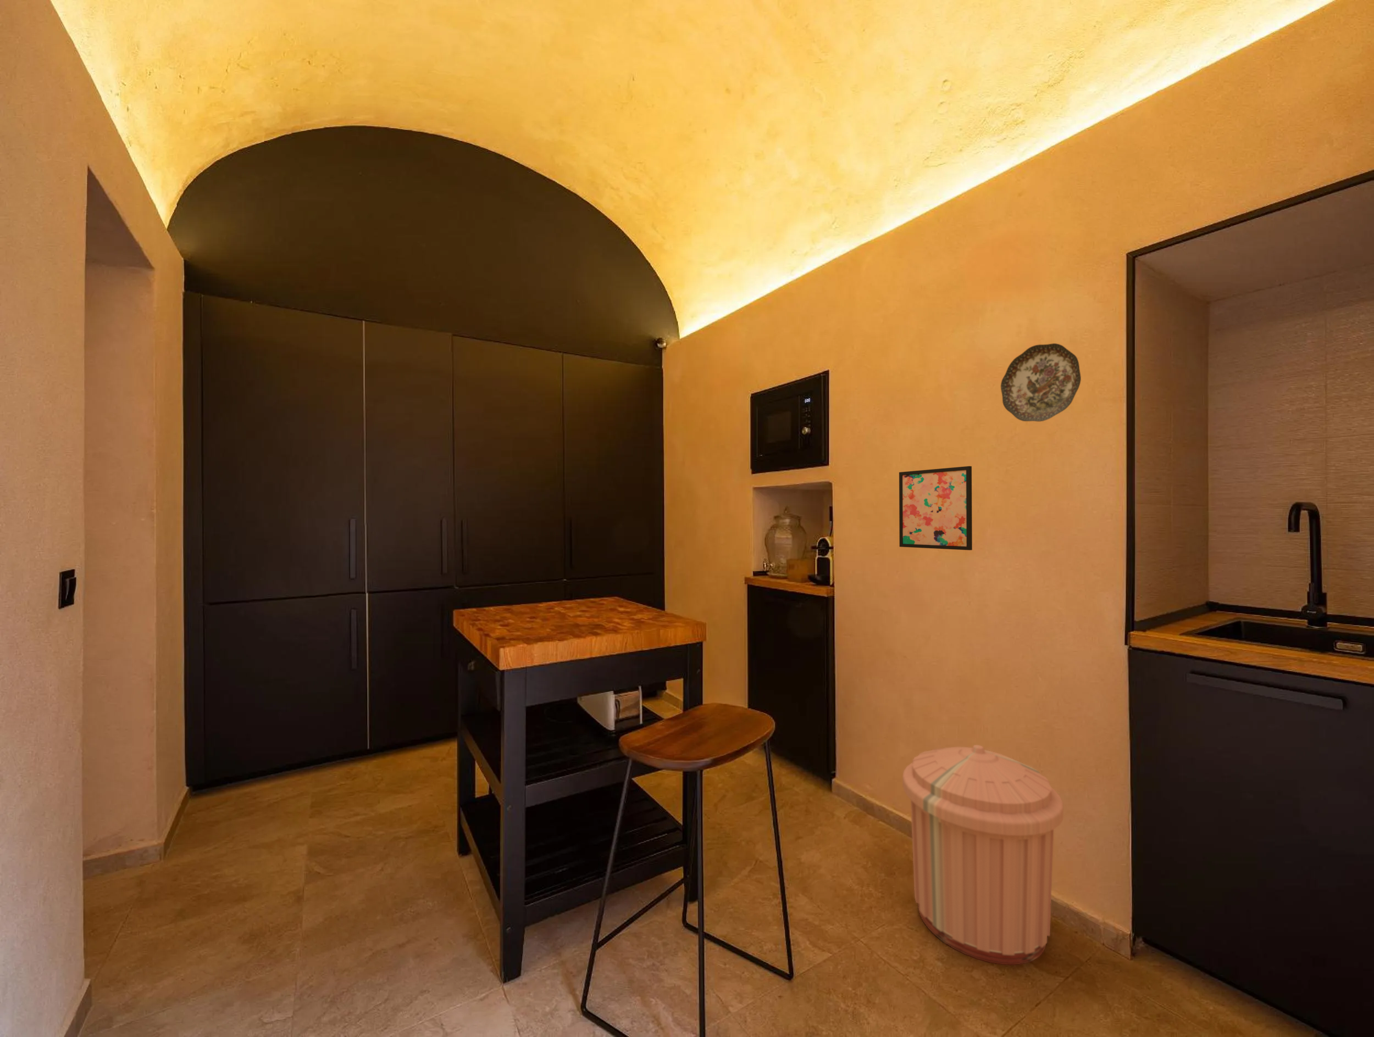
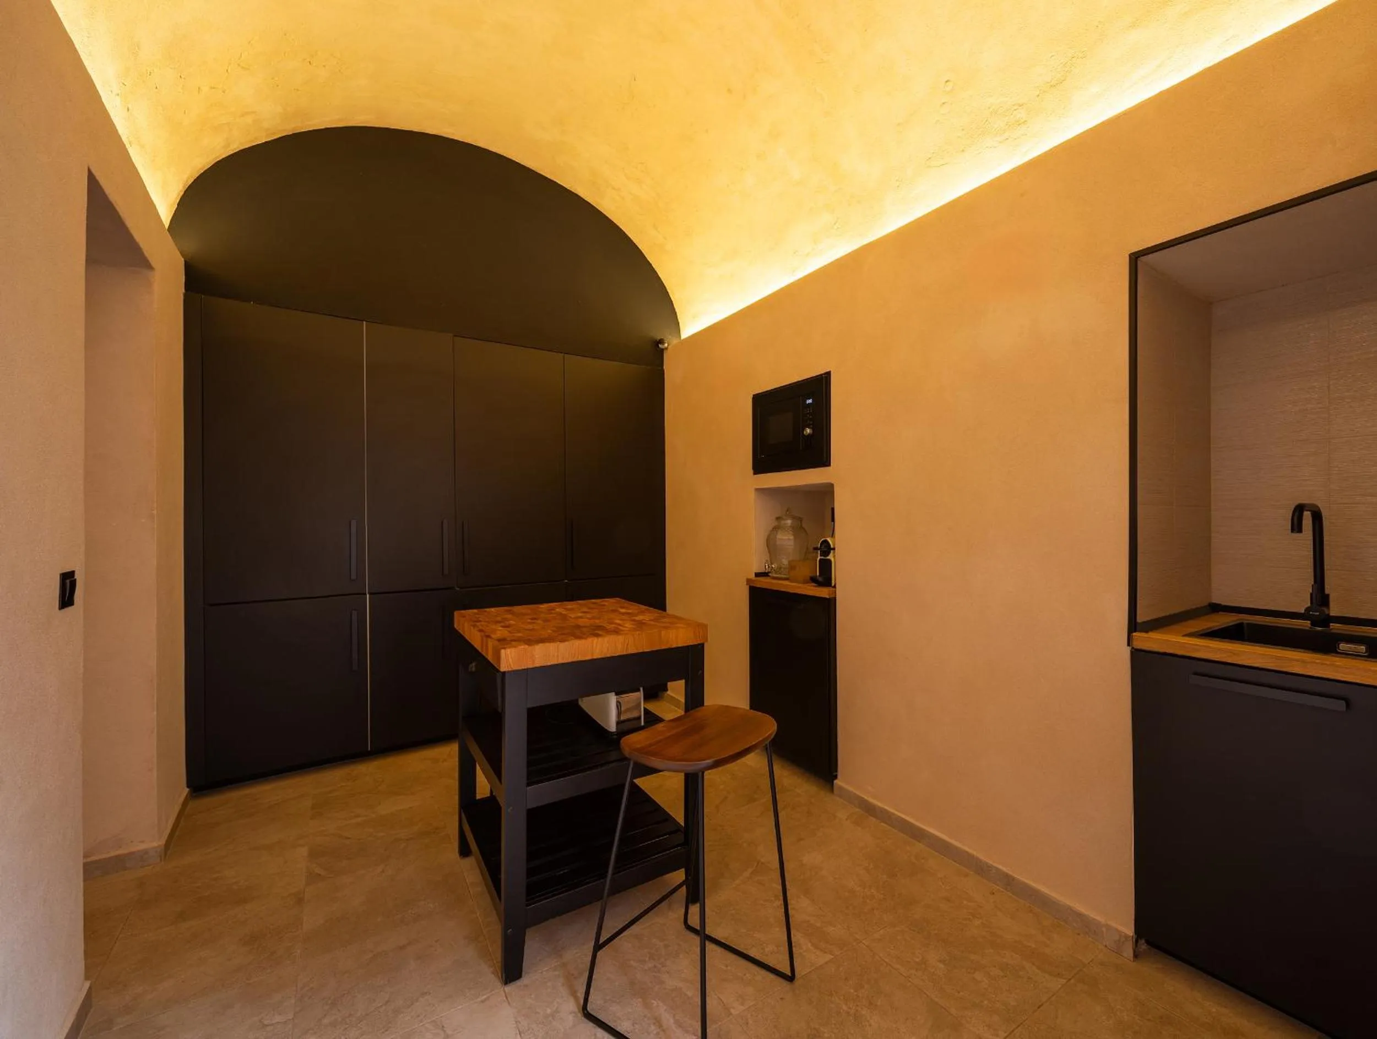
- trash can (978, 833)
- decorative plate (1041, 383)
- wall art (933, 509)
